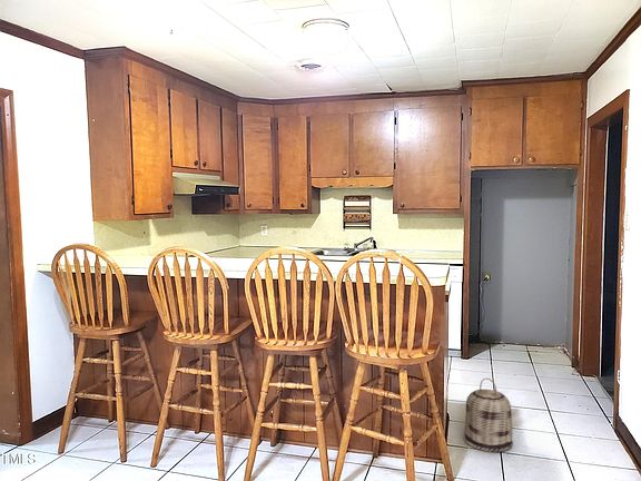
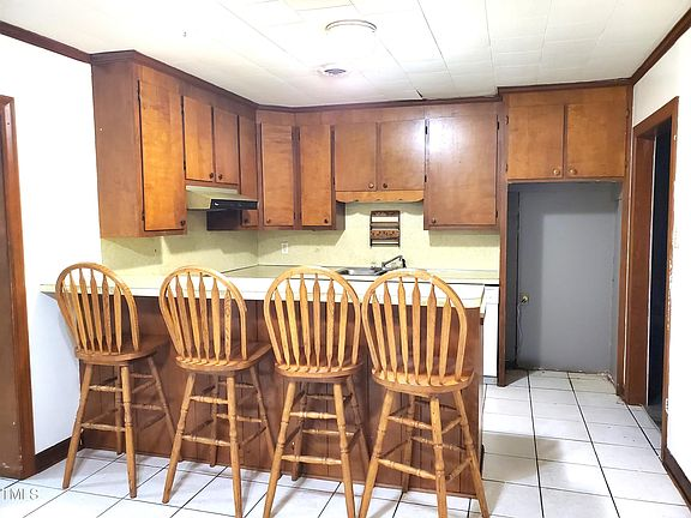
- basket (487, 410)
